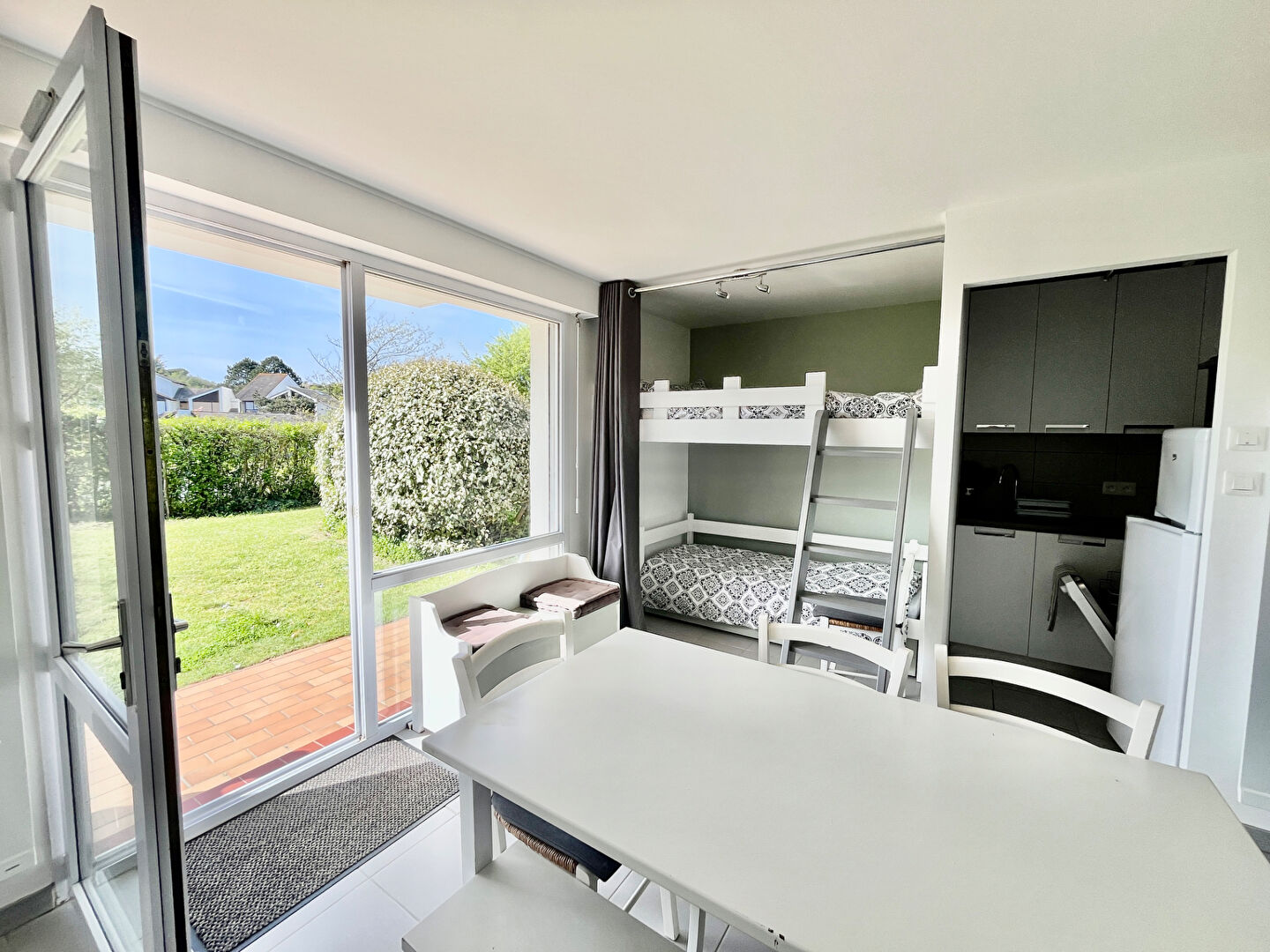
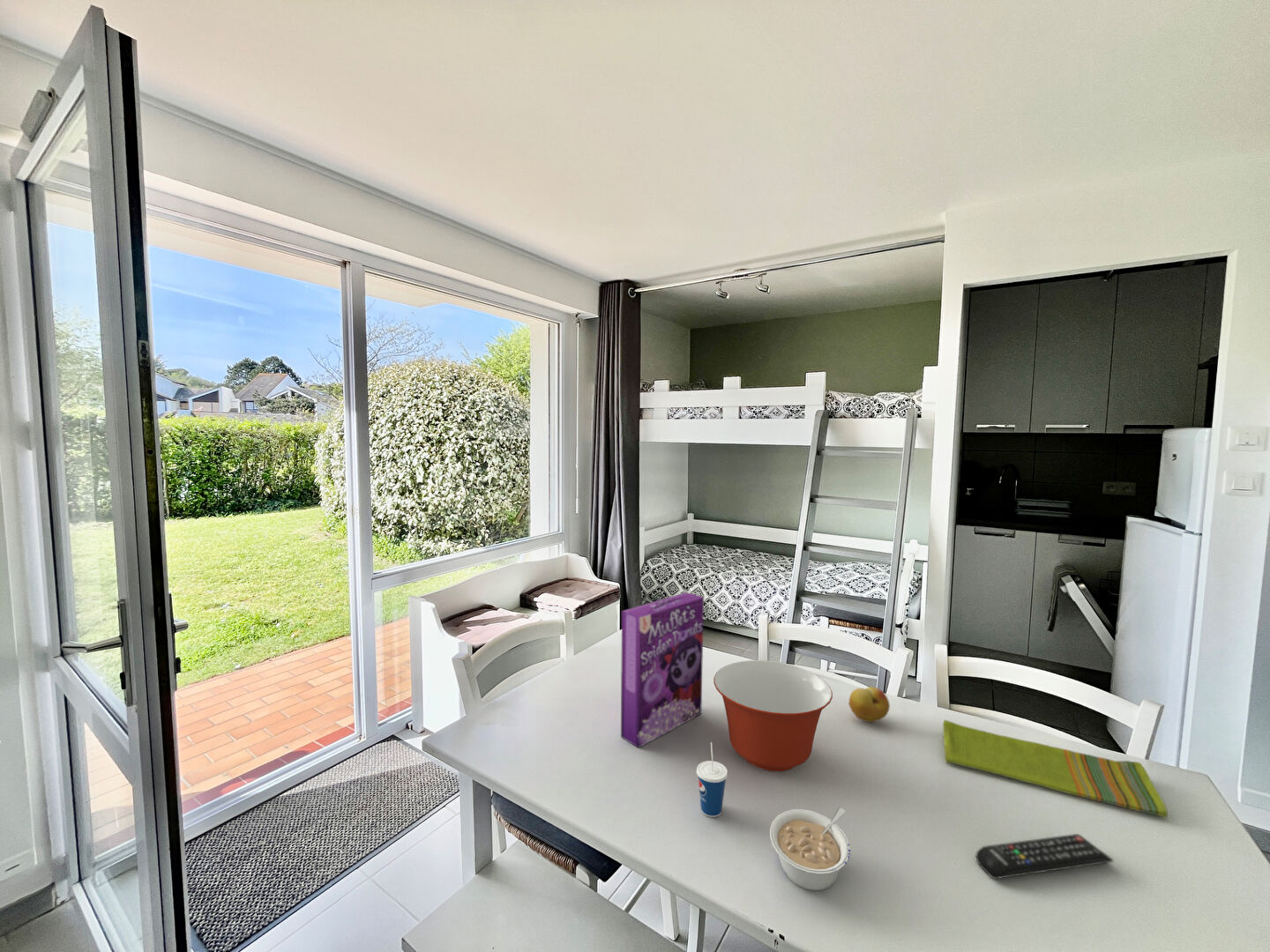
+ fruit (869, 704)
+ cup (712, 778)
+ cereal box (663, 664)
+ dish towel (1042, 762)
+ remote control (1044, 857)
+ mixing bowl (770, 718)
+ legume (809, 847)
